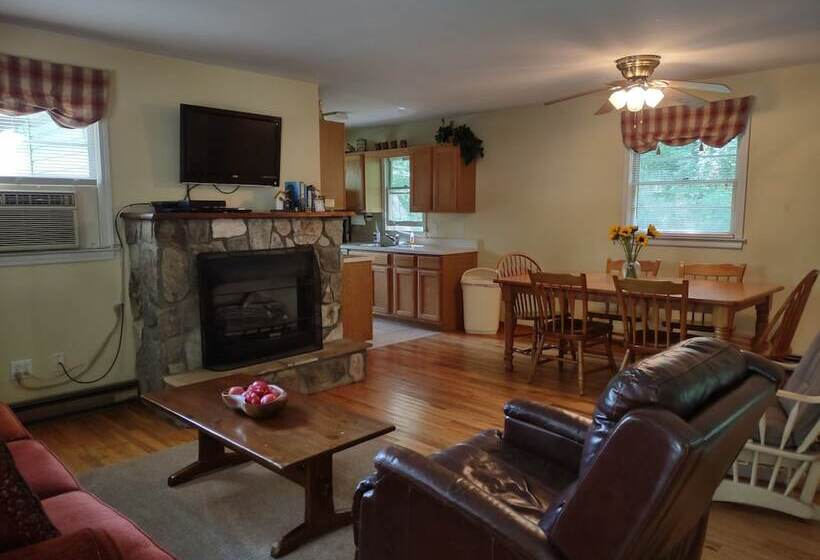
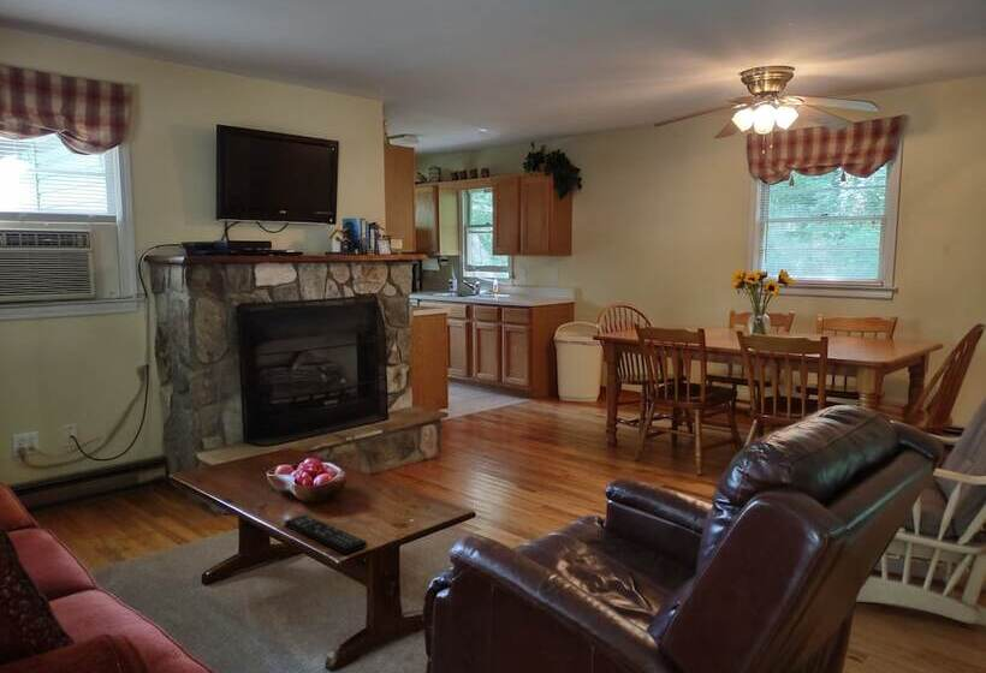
+ remote control (323, 531)
